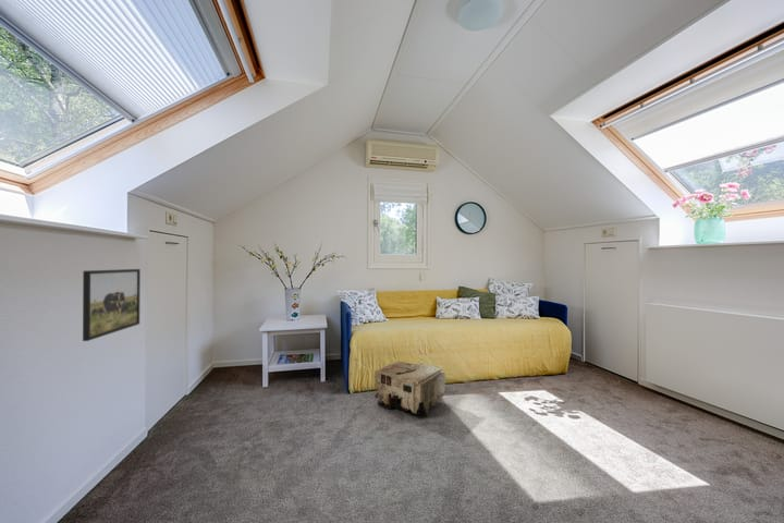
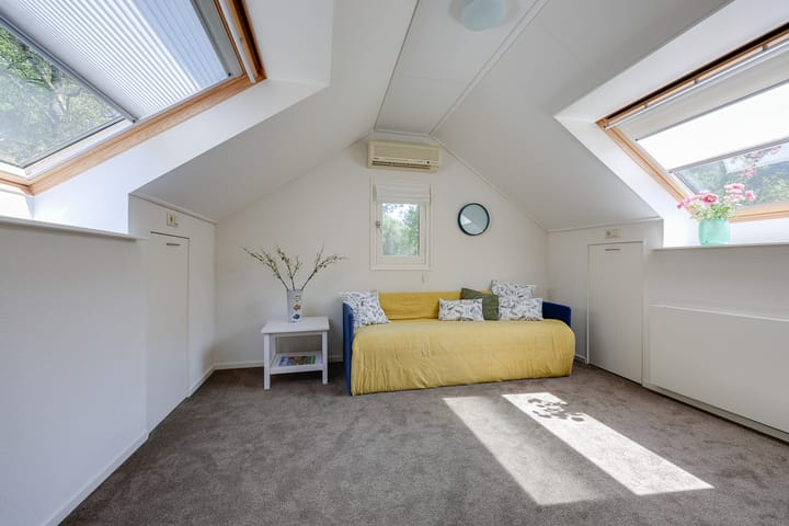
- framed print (114, 300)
- pouf (409, 388)
